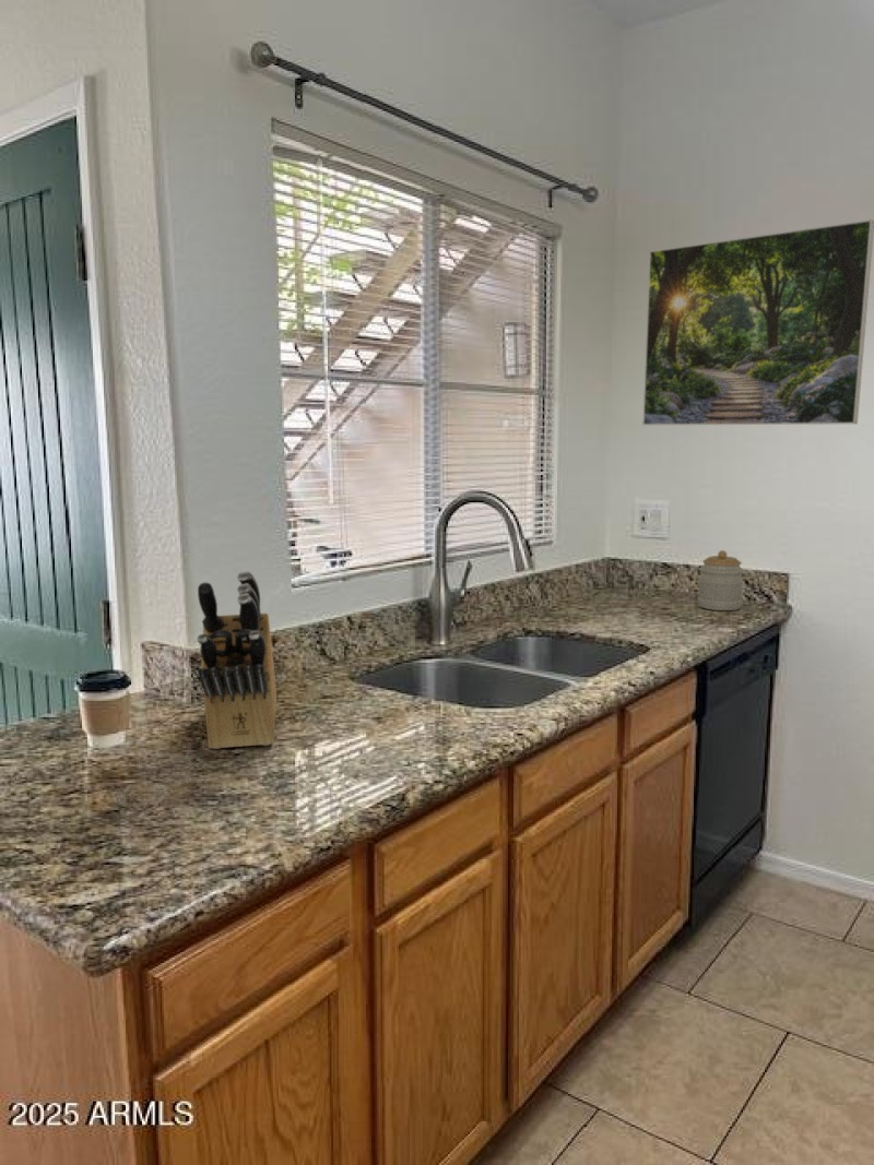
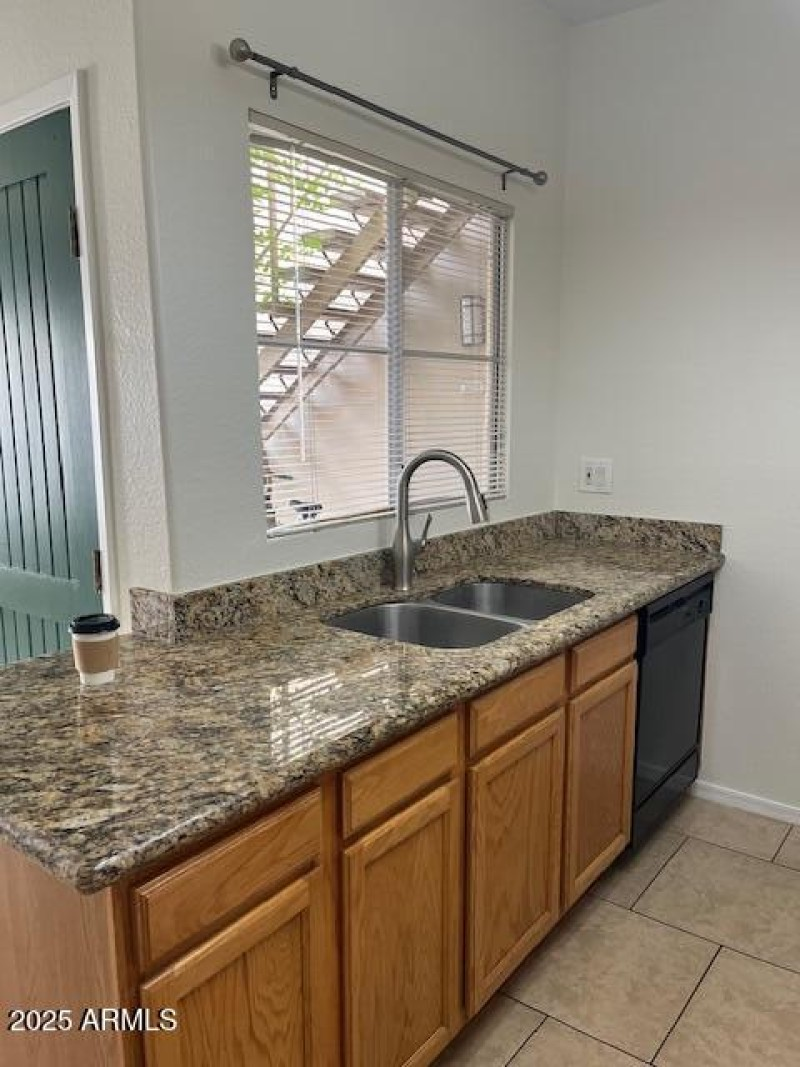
- knife block (238, 649)
- jar (720, 579)
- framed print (747, 332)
